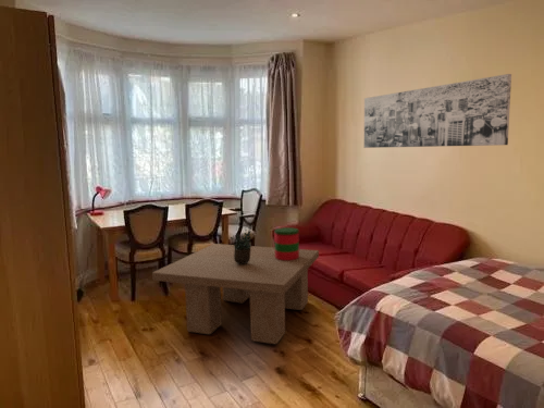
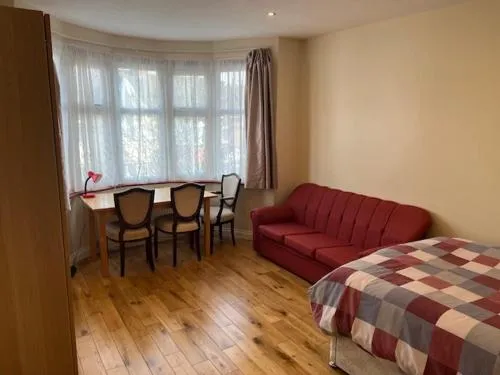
- coffee table (243, 287)
- decorative container (286, 243)
- wall art (423, 118)
- potted plant (244, 243)
